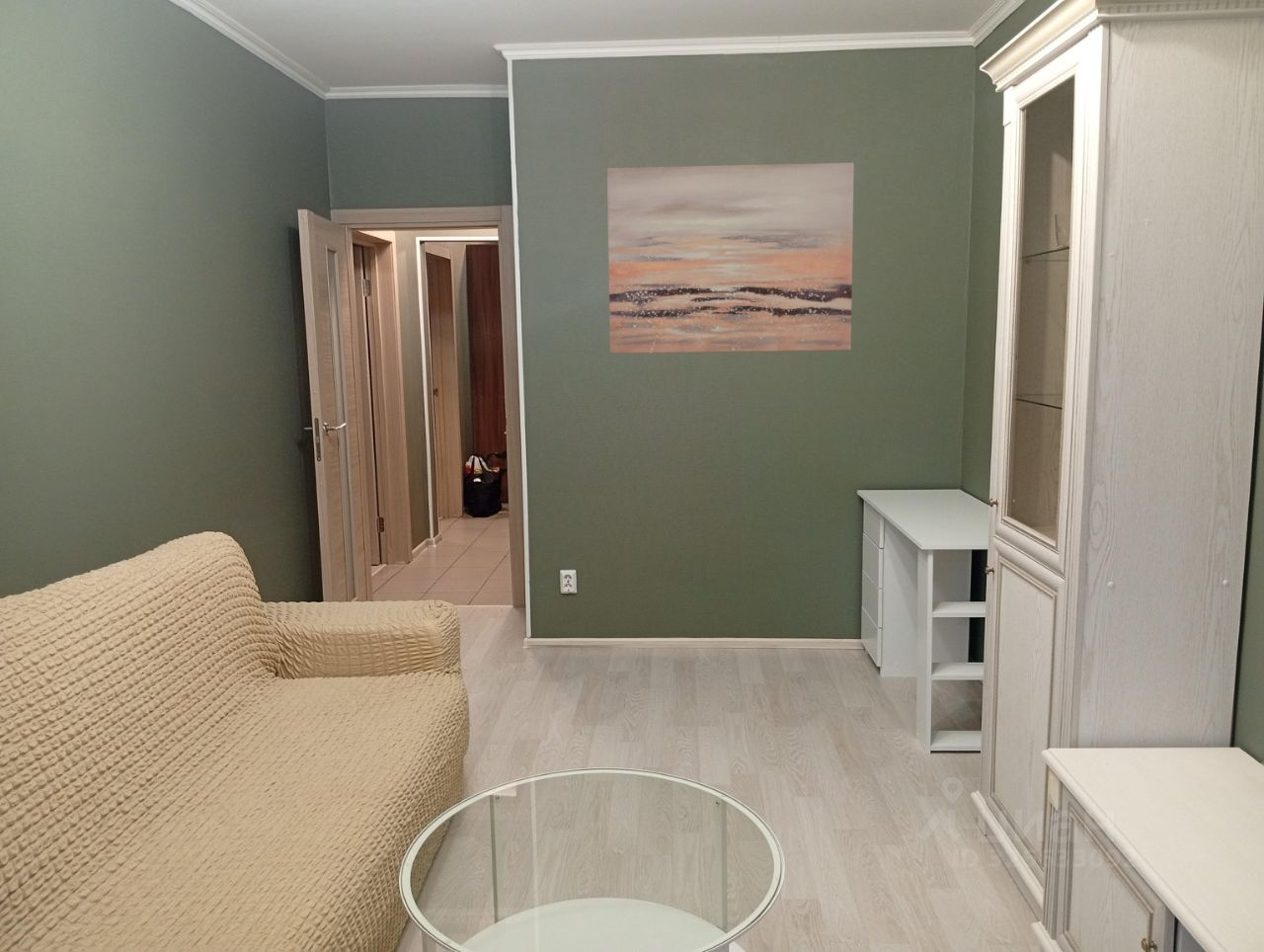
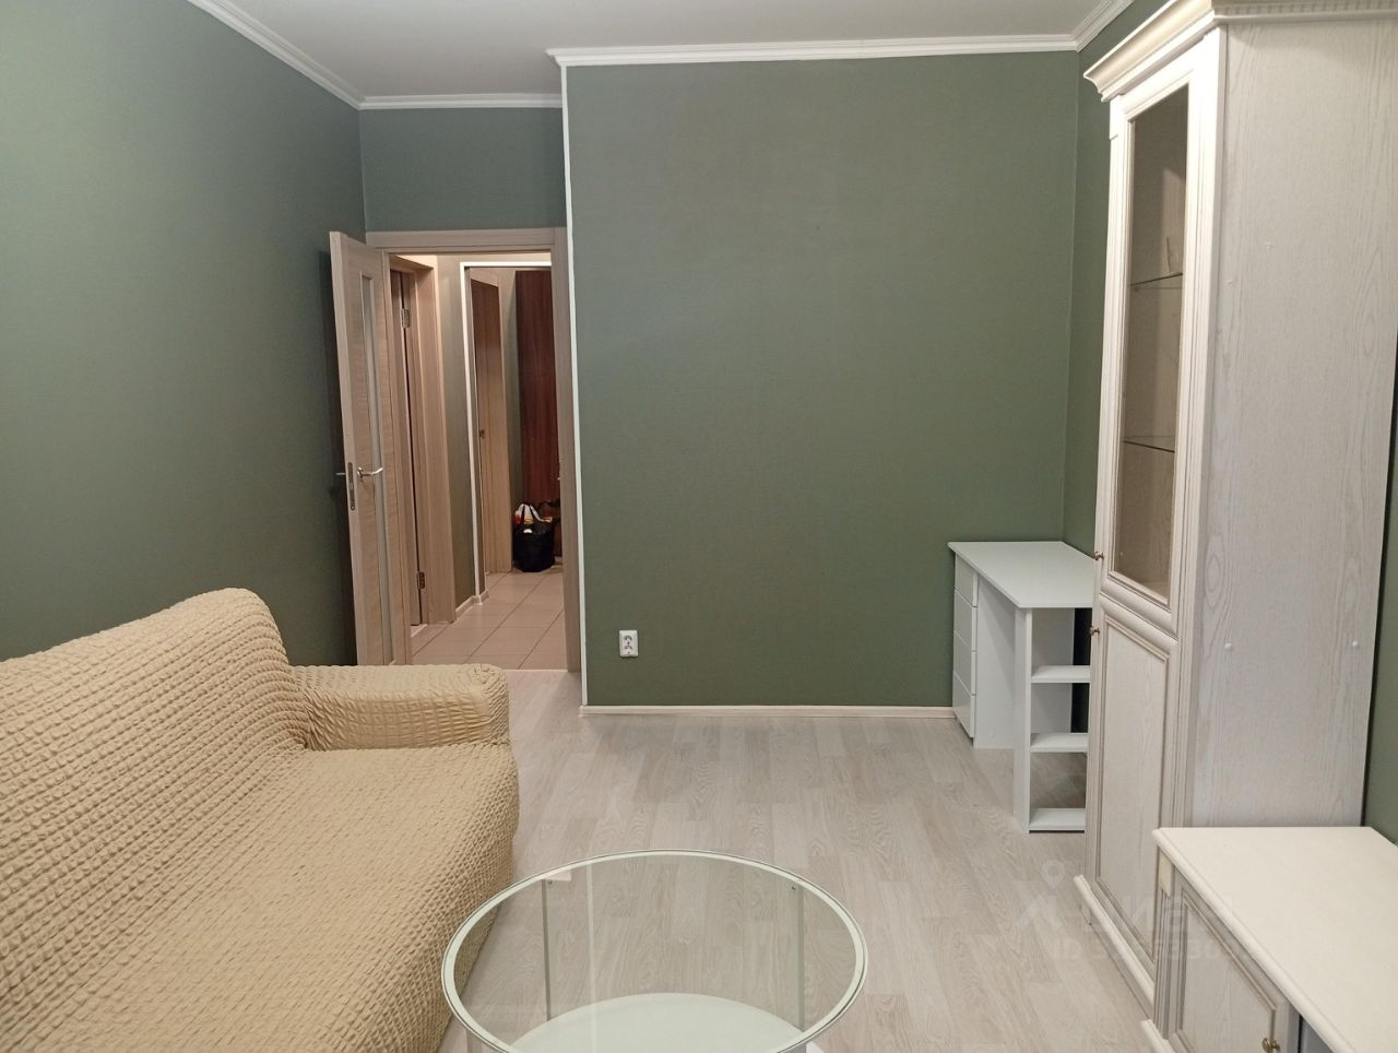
- wall art (729, 260)
